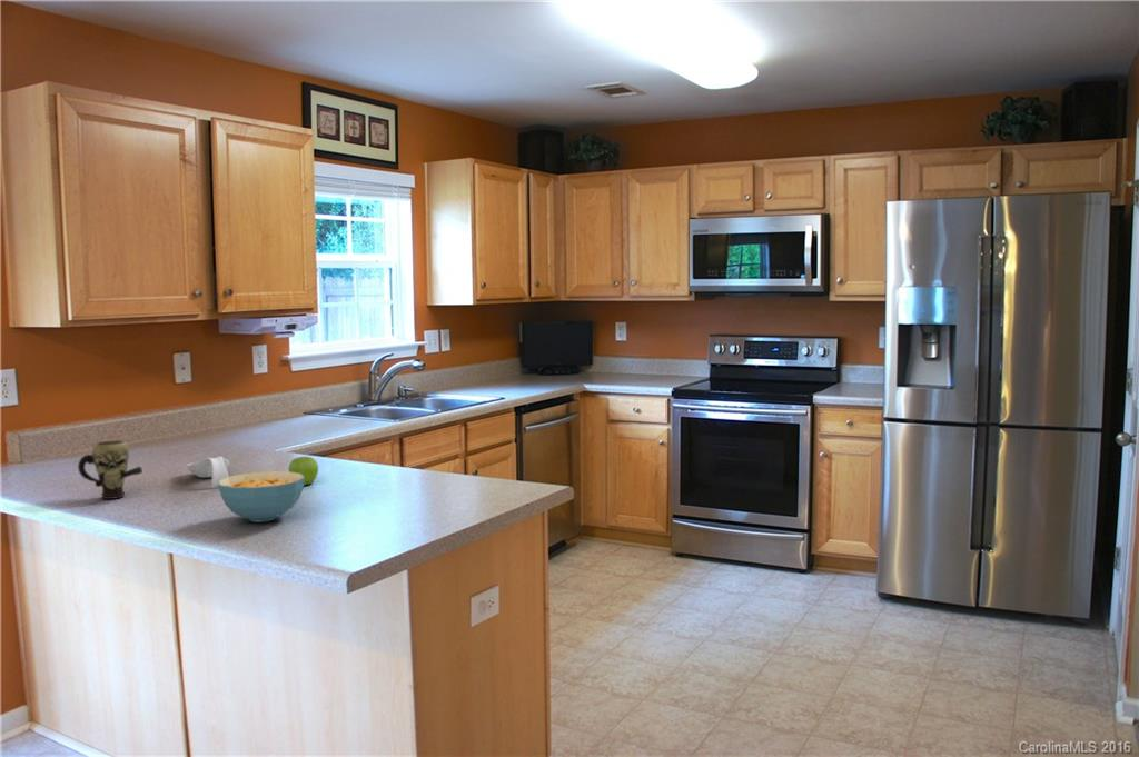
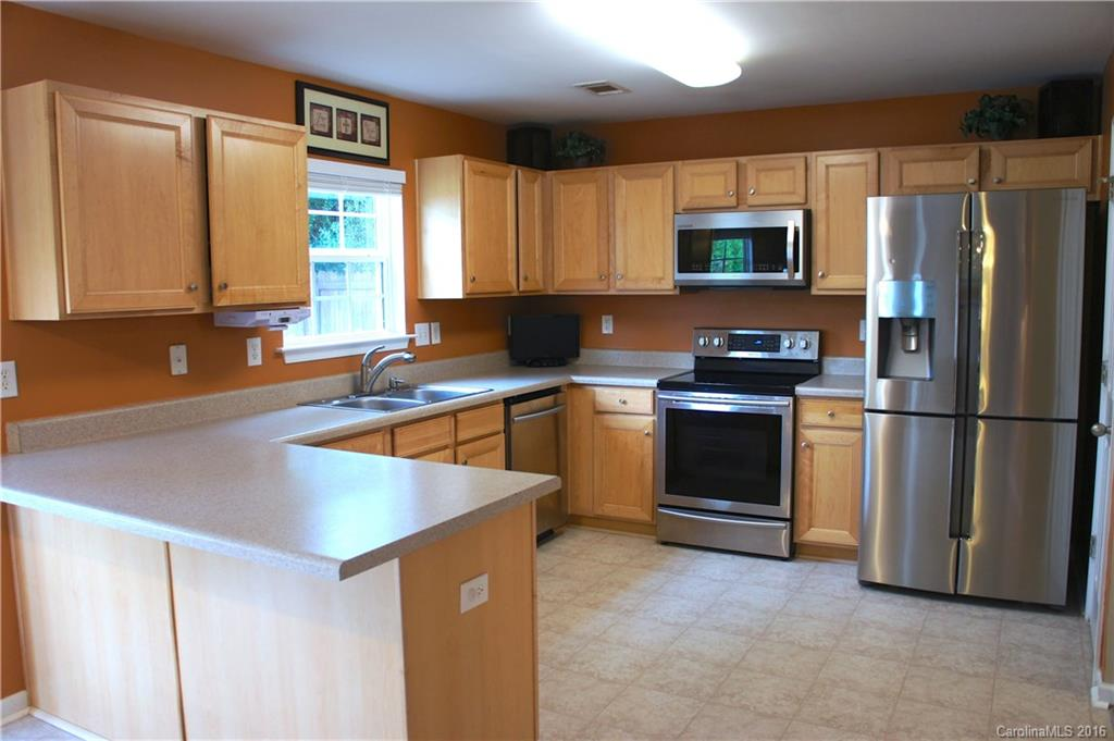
- cereal bowl (261, 498)
- fruit (303, 469)
- mug (110, 469)
- spoon rest (211, 466)
